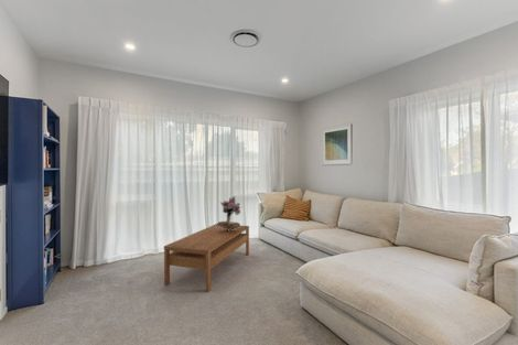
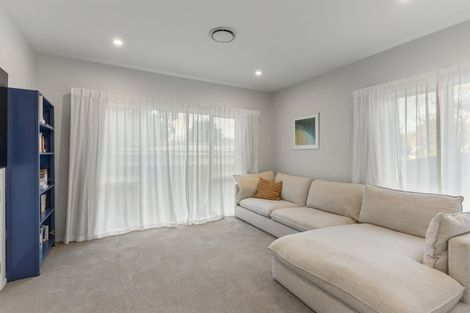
- bouquet (229, 214)
- coffee table (213, 250)
